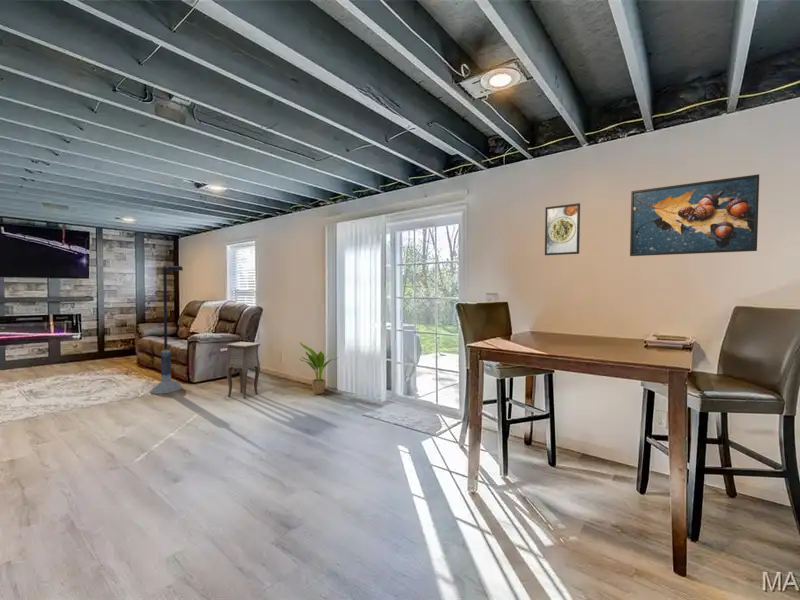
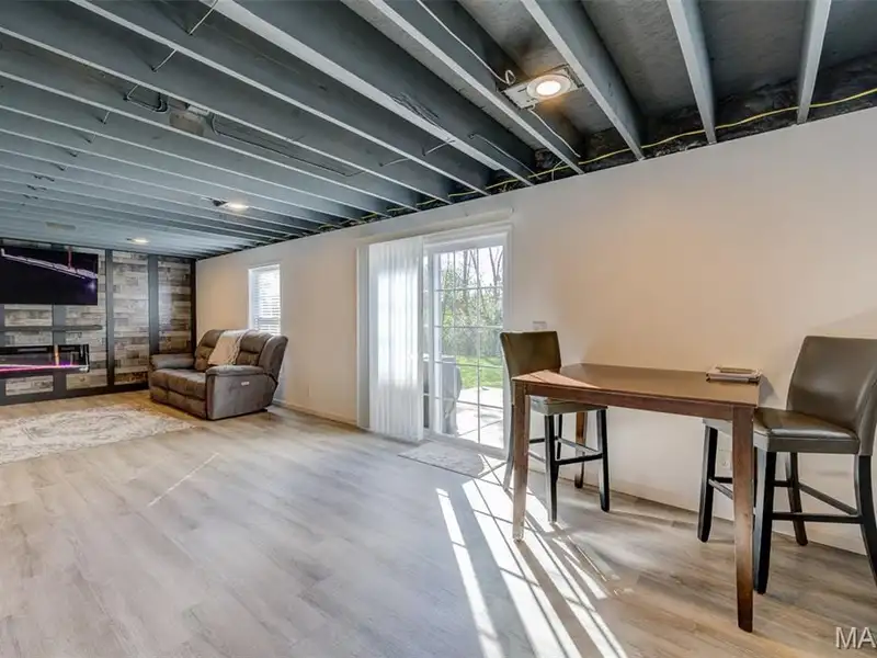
- side table (243, 369)
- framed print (561, 230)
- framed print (689, 218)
- potted plant (316, 368)
- floor lamp (166, 328)
